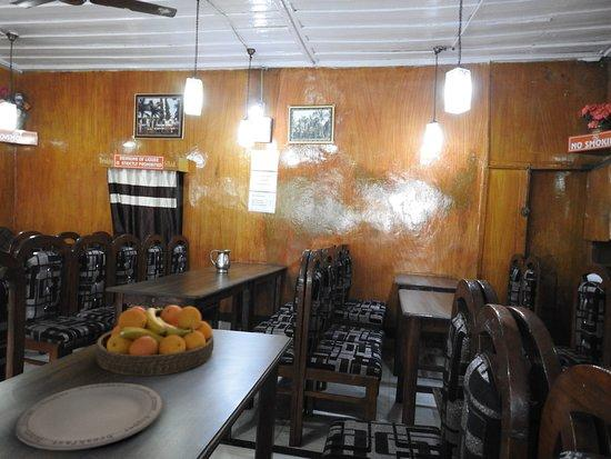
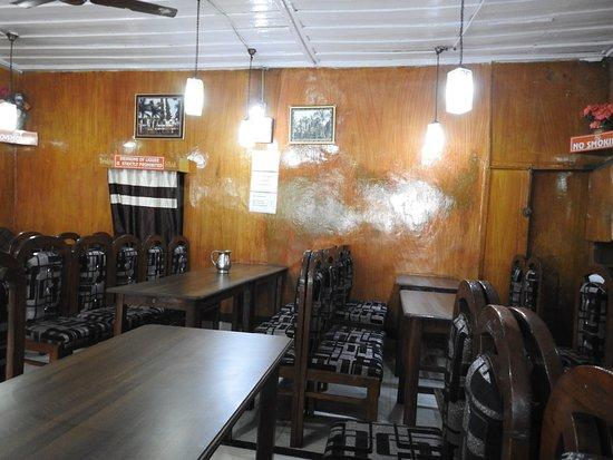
- plate (93, 413)
- fruit bowl (158, 330)
